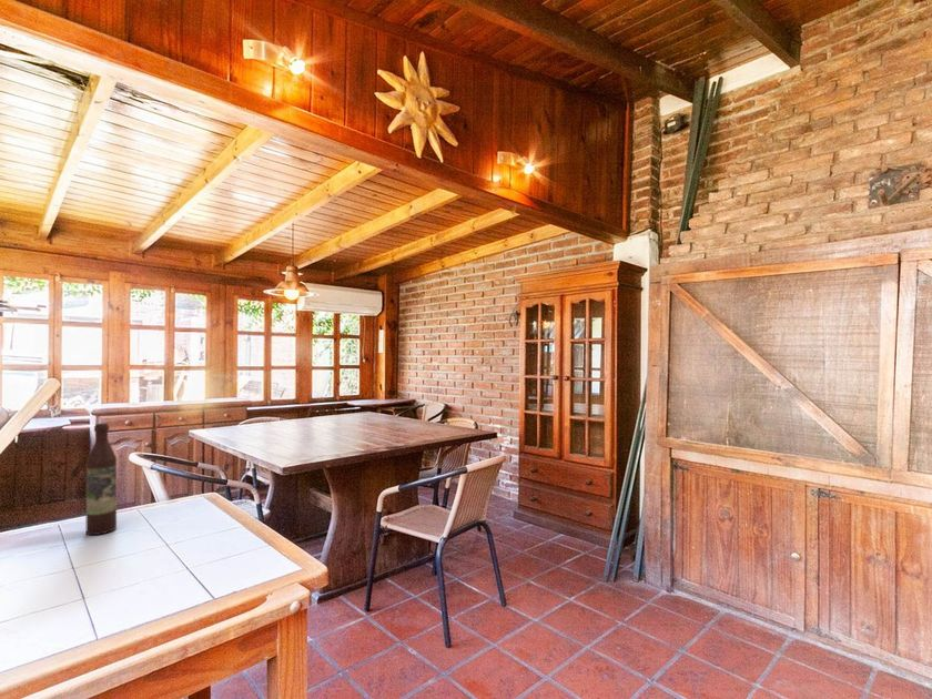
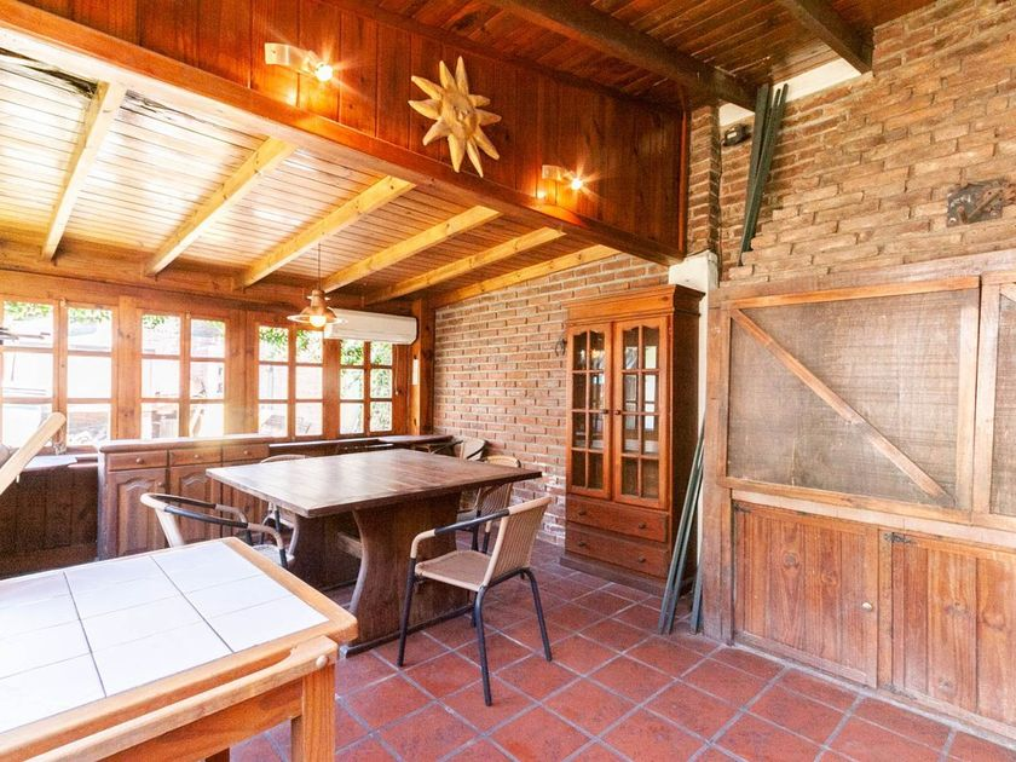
- wine bottle (101, 476)
